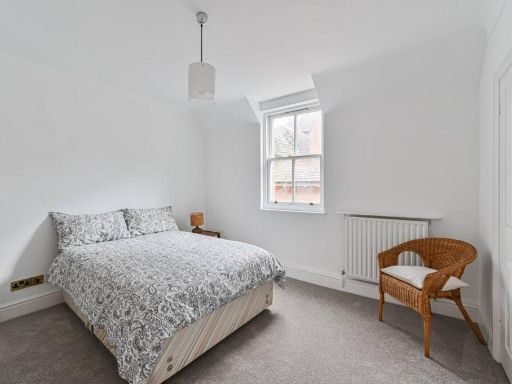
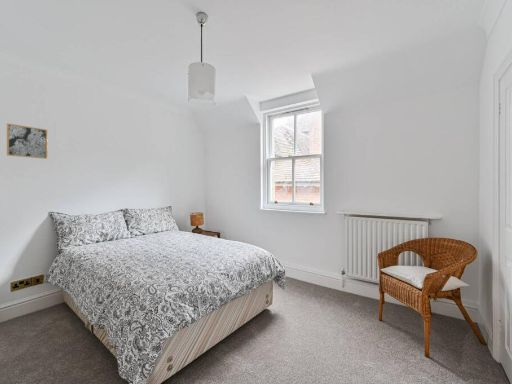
+ wall art (28, 142)
